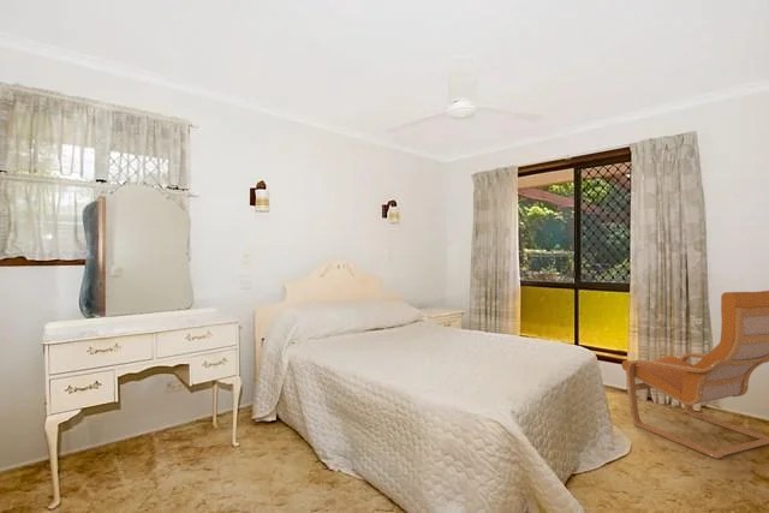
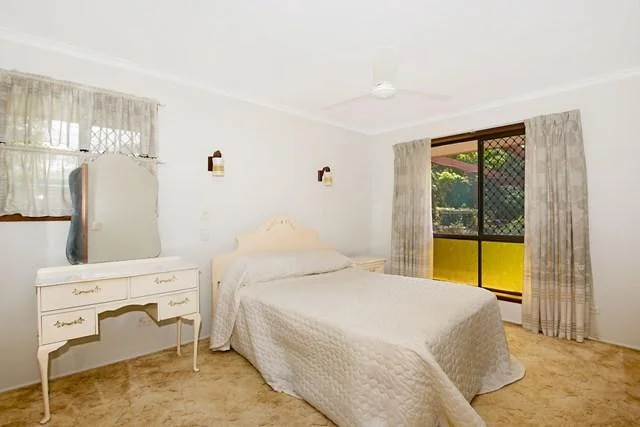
- armchair (699, 360)
